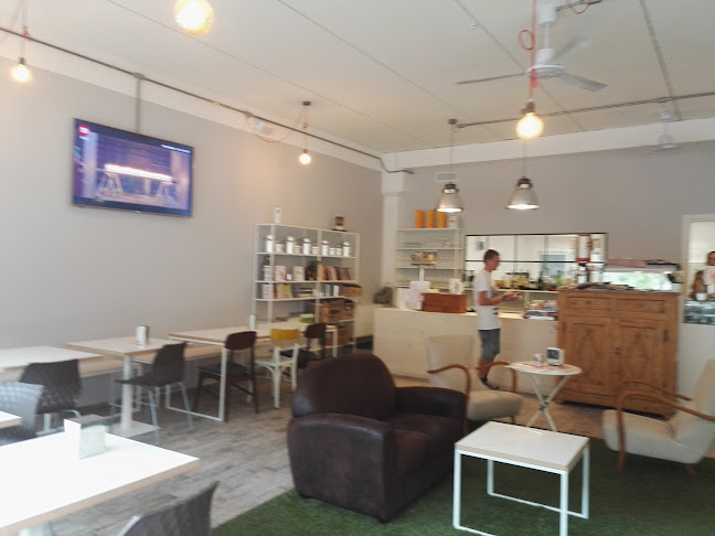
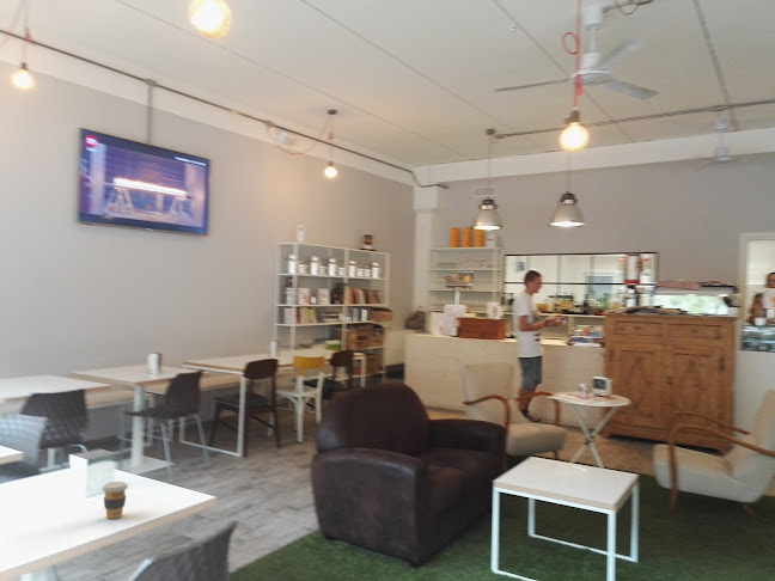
+ coffee cup (114, 500)
